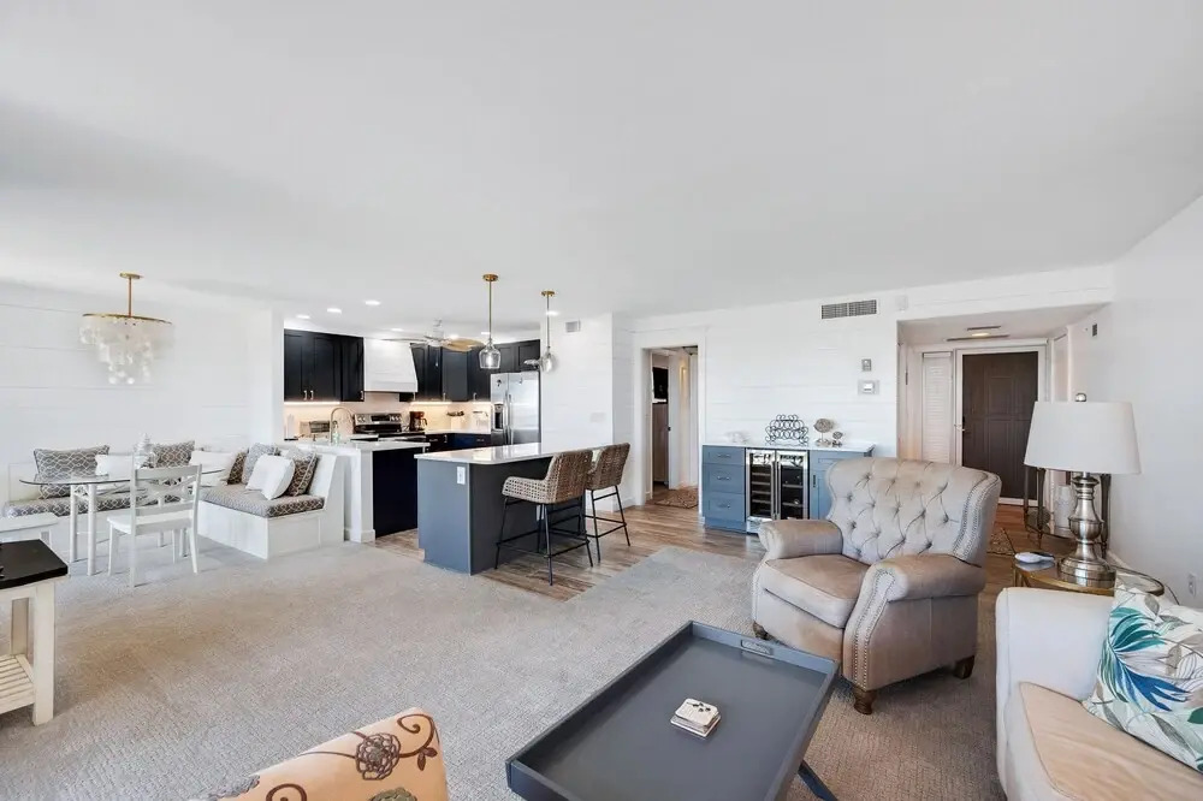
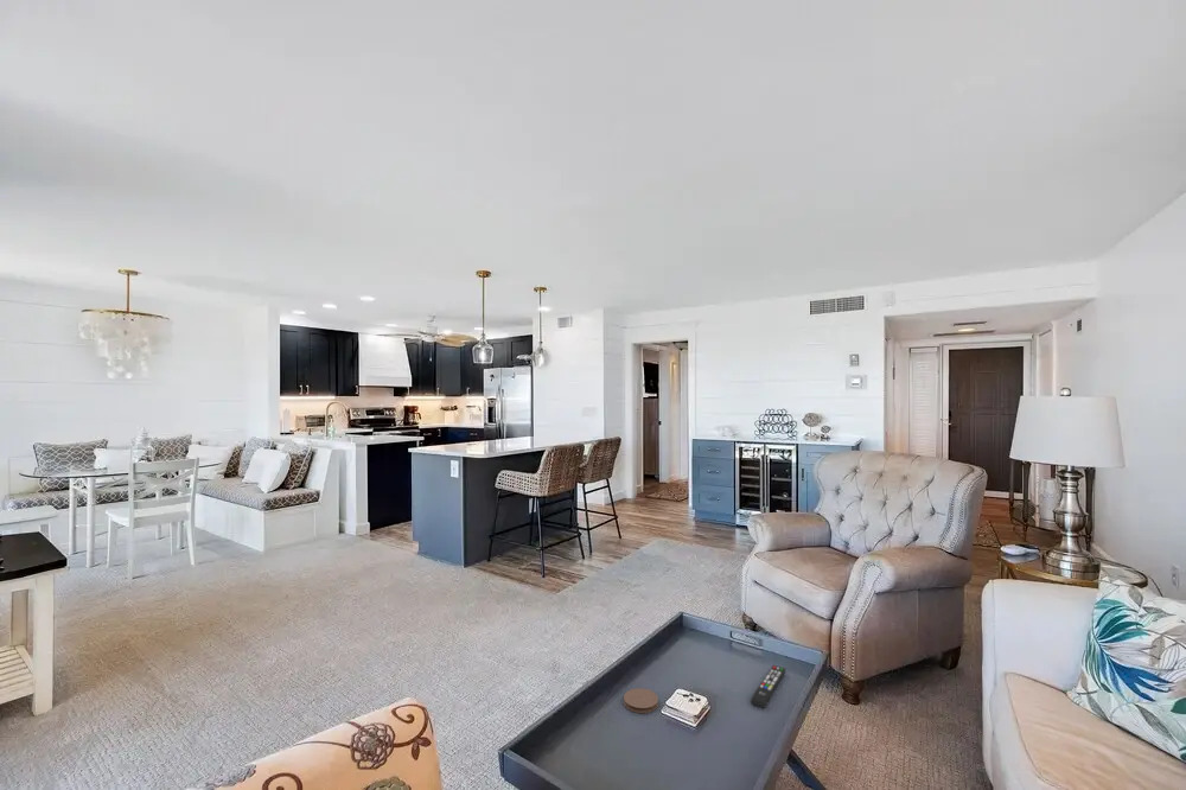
+ remote control (769, 684)
+ coaster (640, 700)
